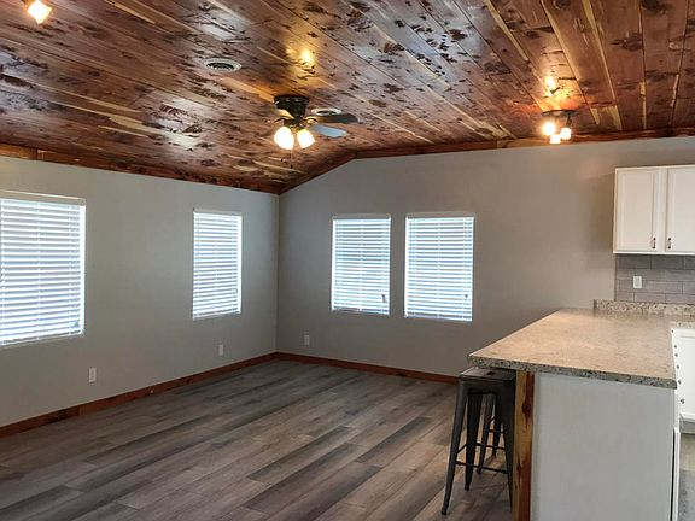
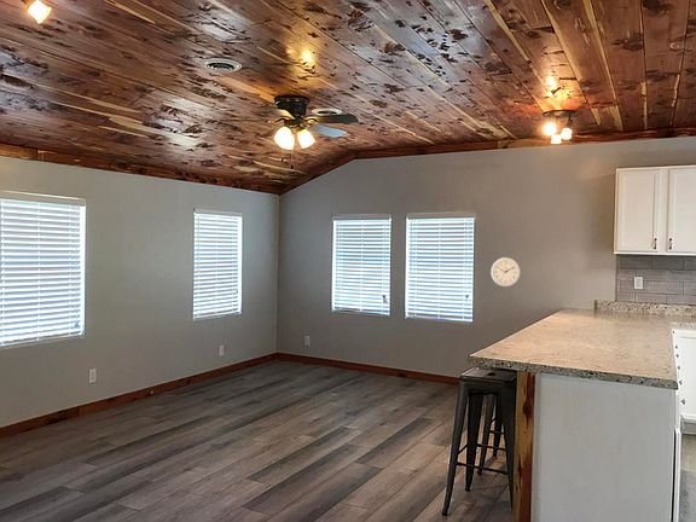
+ wall clock (505, 272)
